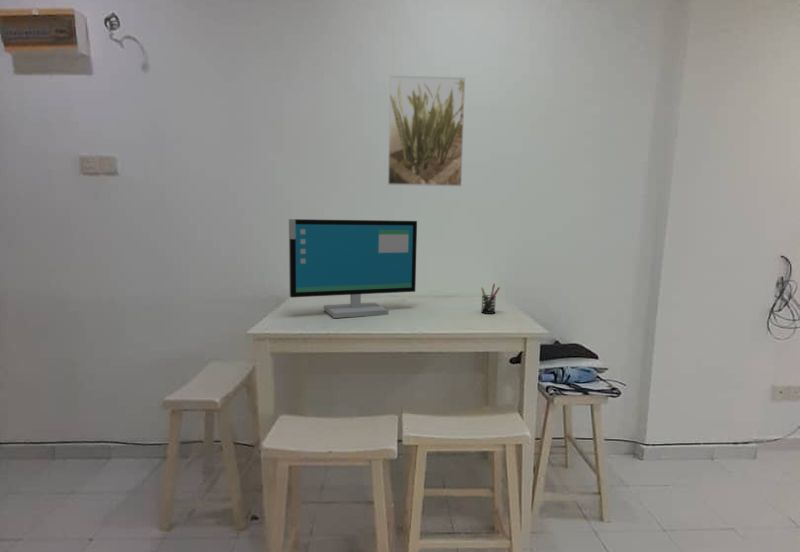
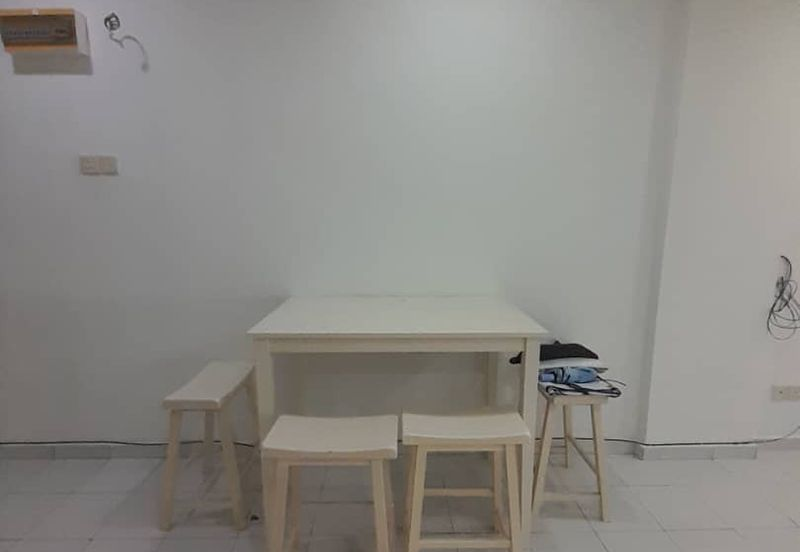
- pen holder (488, 298)
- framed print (425, 132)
- computer monitor (355, 266)
